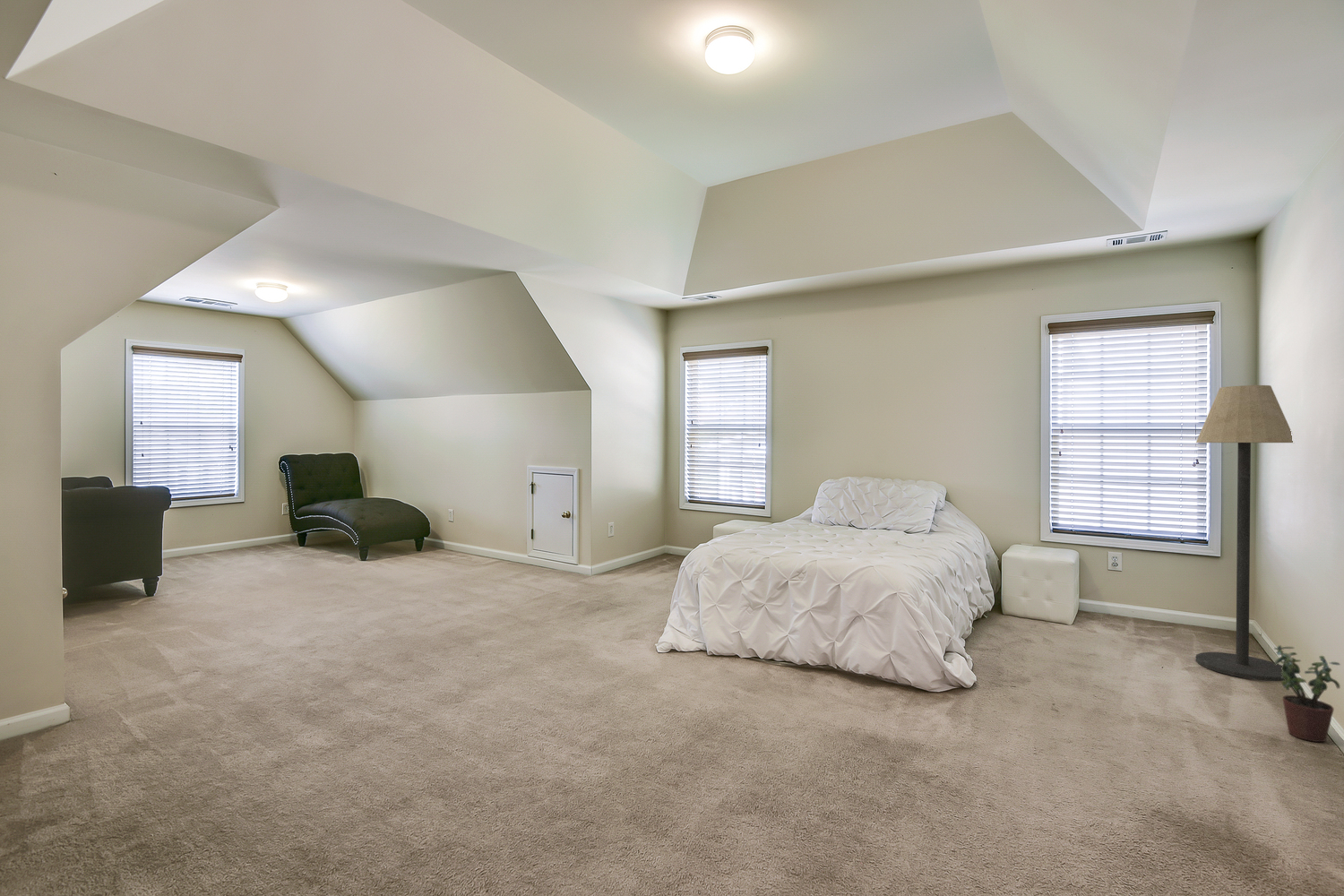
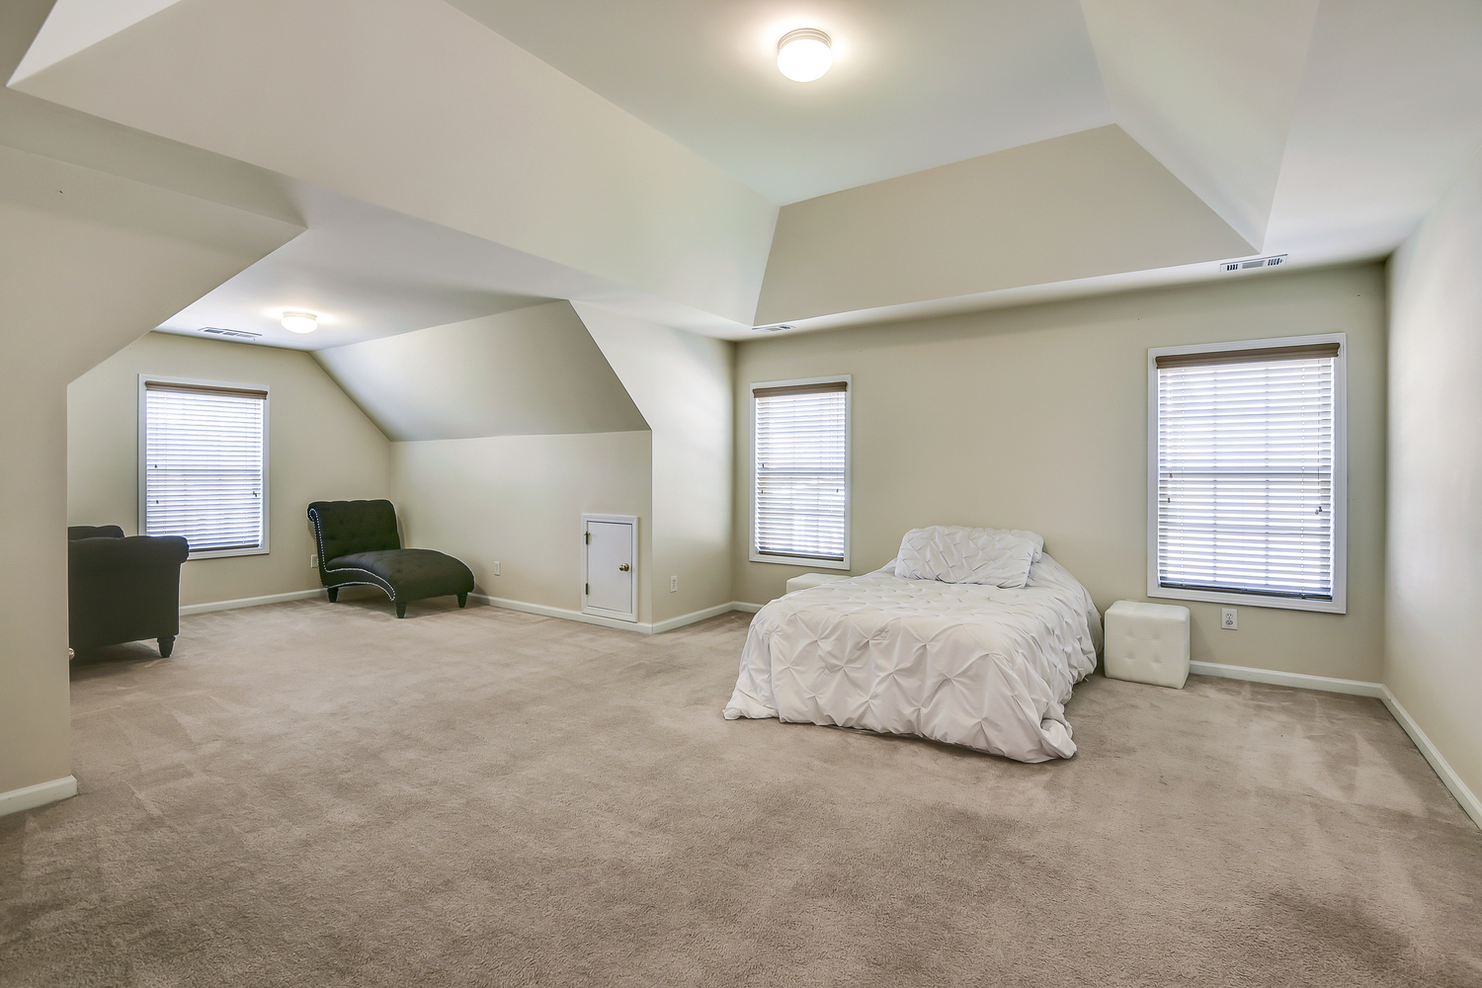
- potted plant (1312, 693)
- floor lamp (1243, 527)
